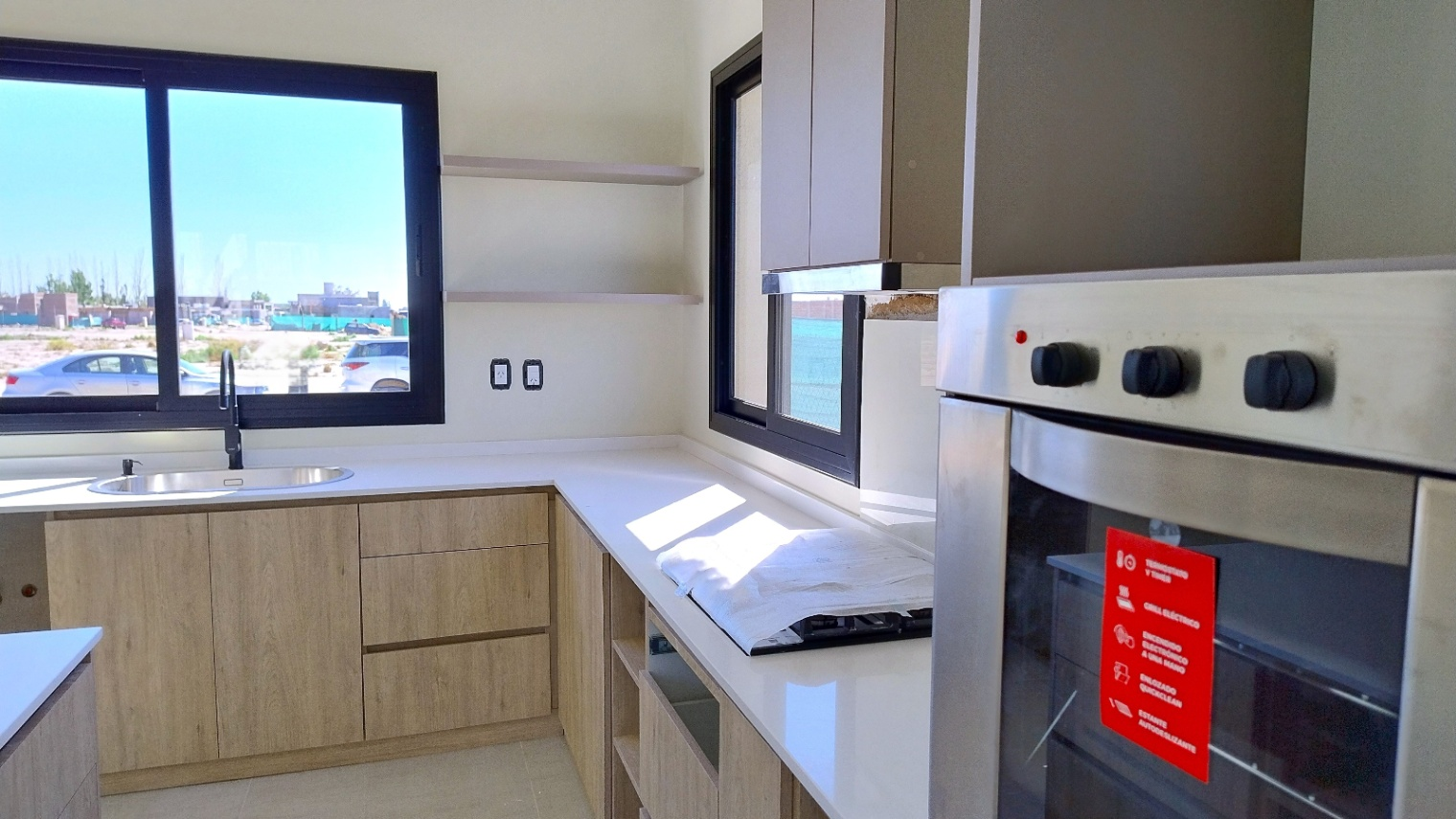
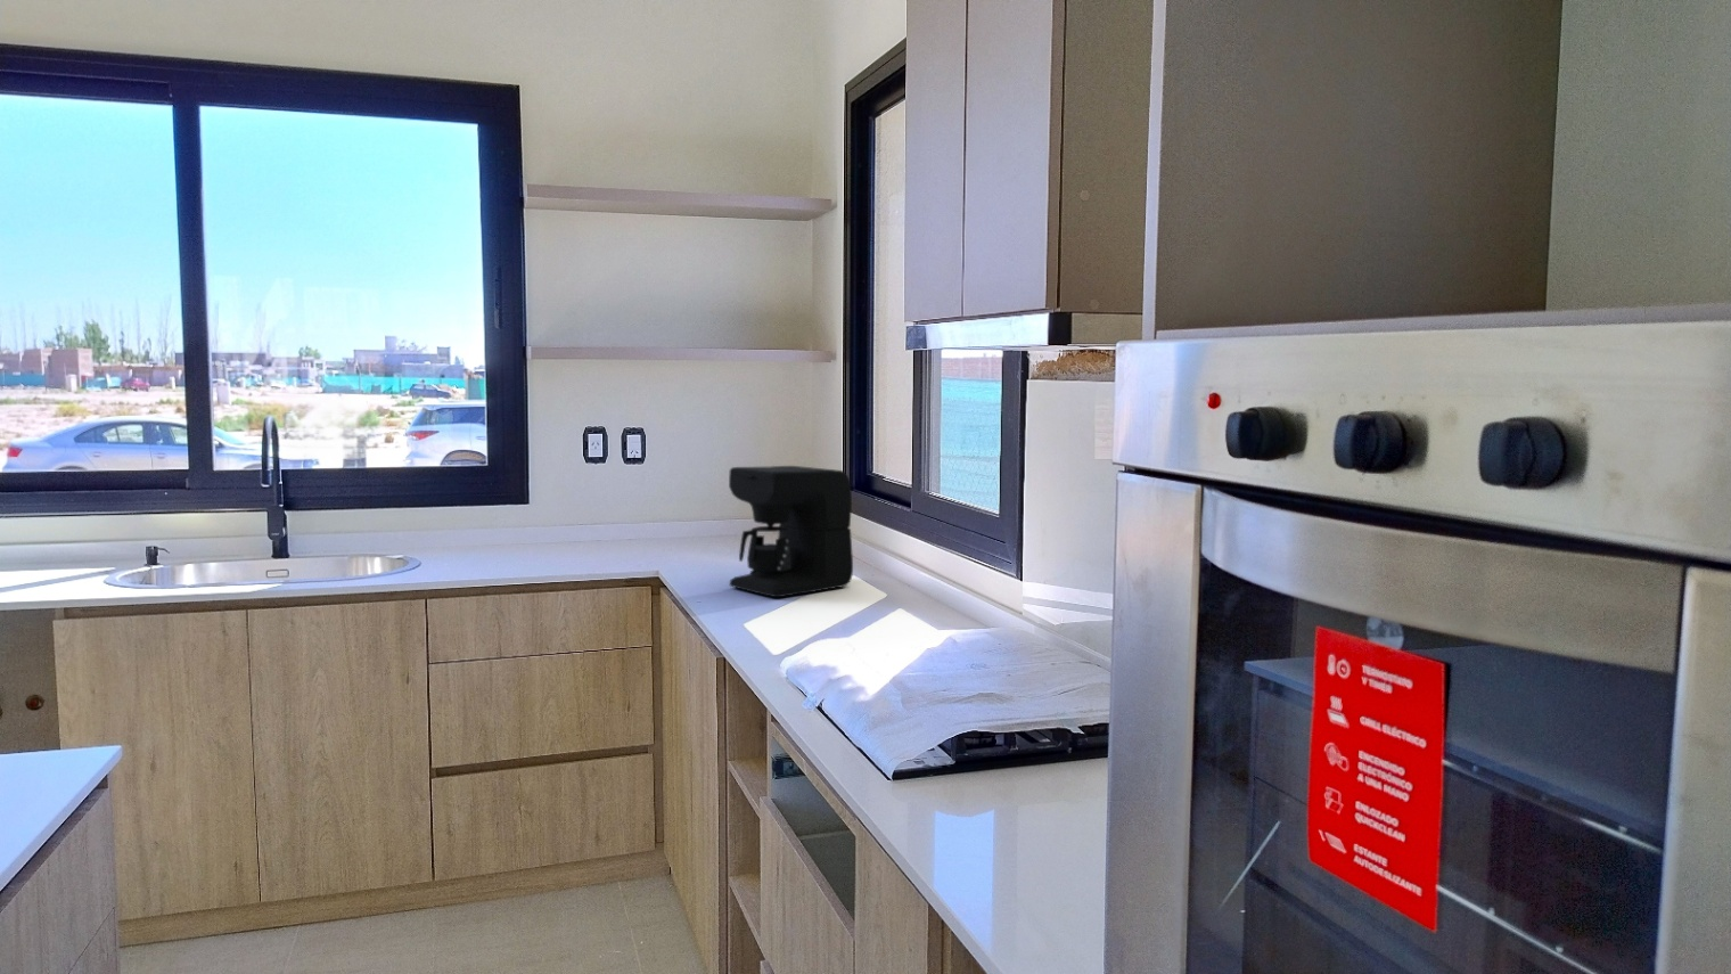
+ coffee maker (785, 528)
